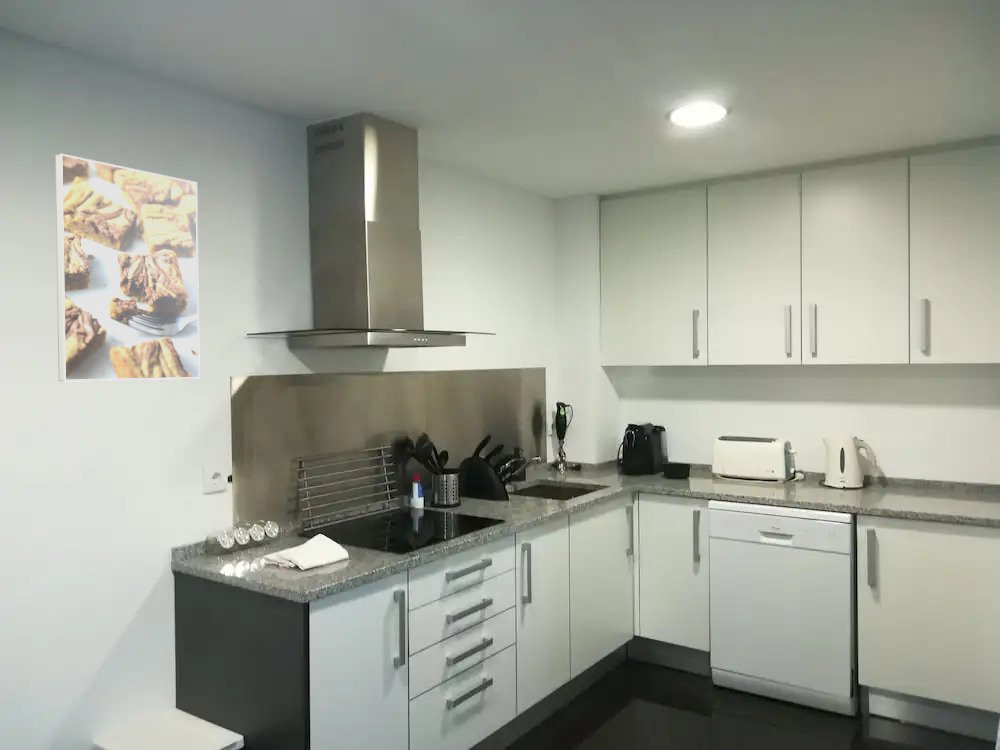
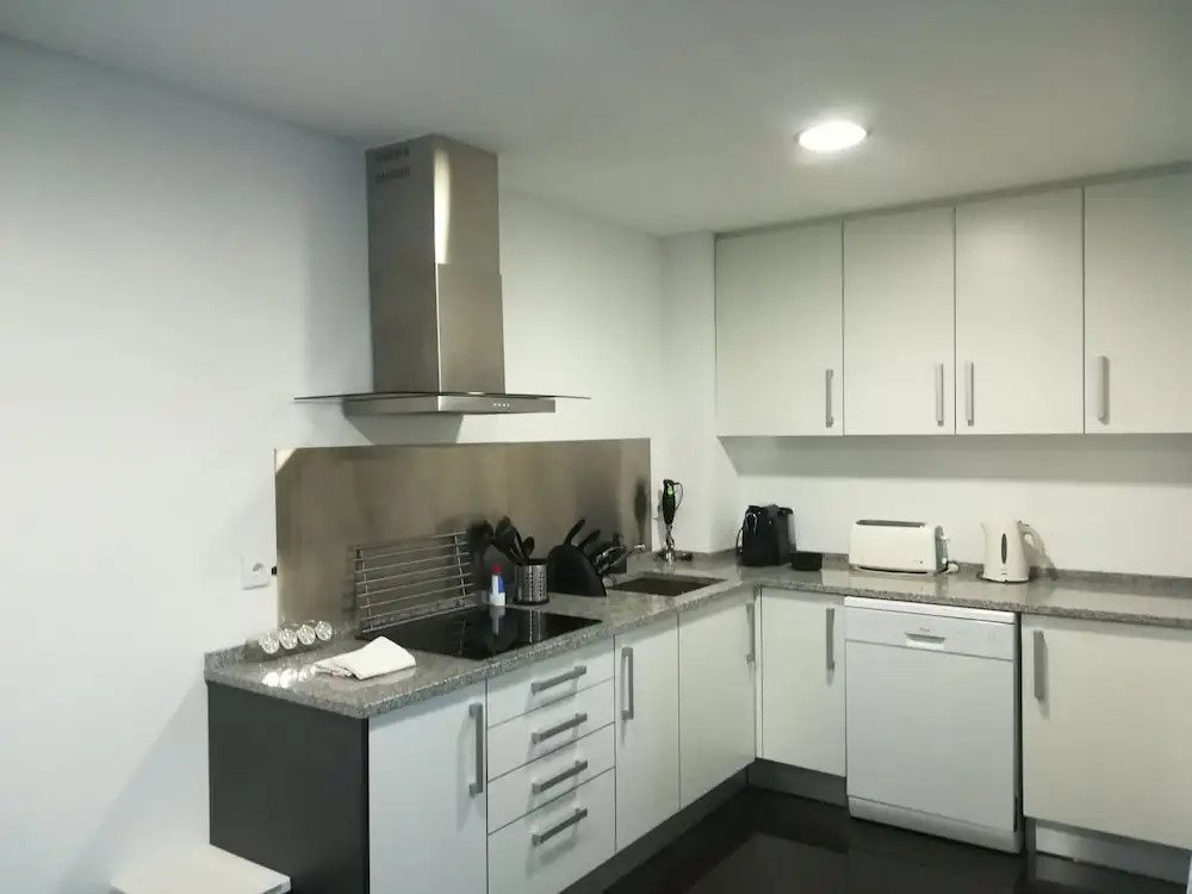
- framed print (132, 274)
